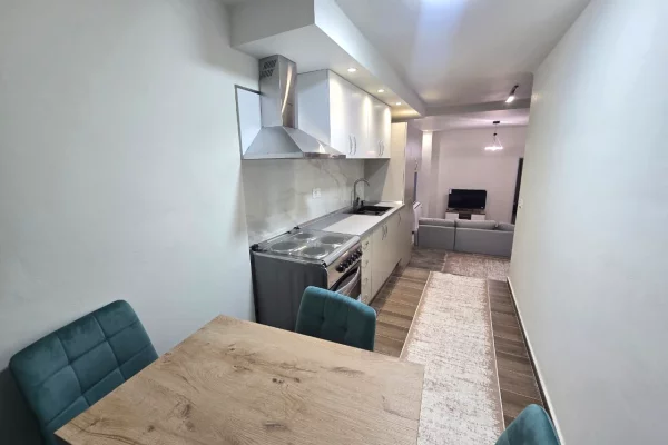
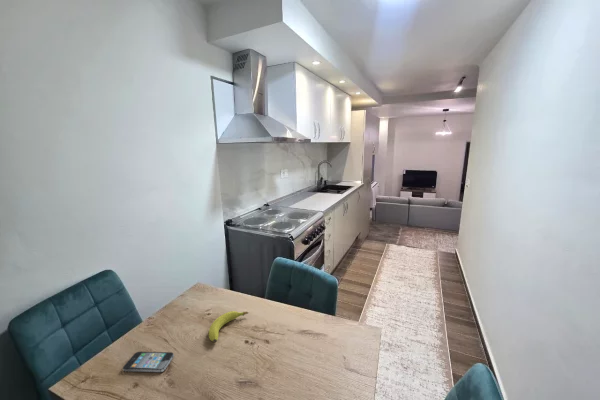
+ fruit (225, 323)
+ smartphone (149, 361)
